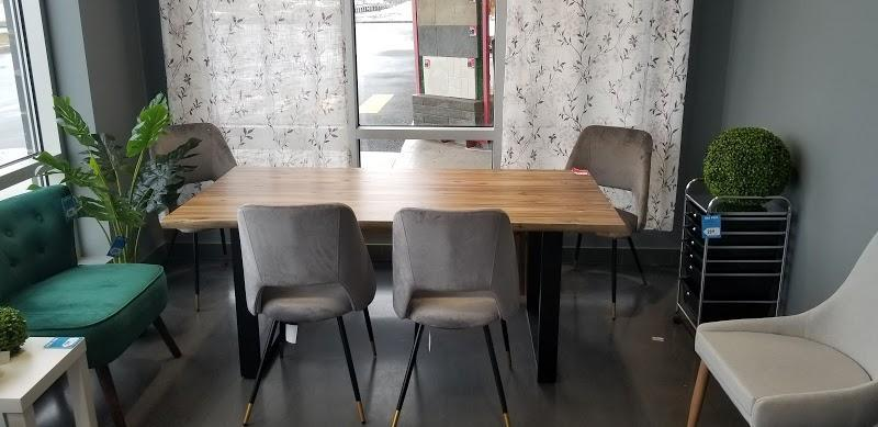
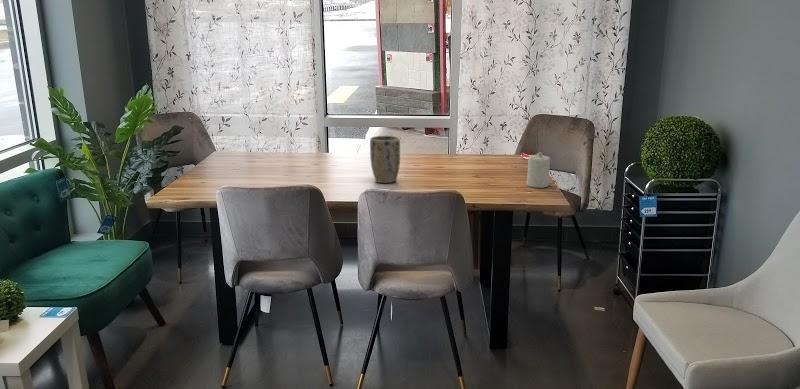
+ plant pot (385, 159)
+ candle (538, 168)
